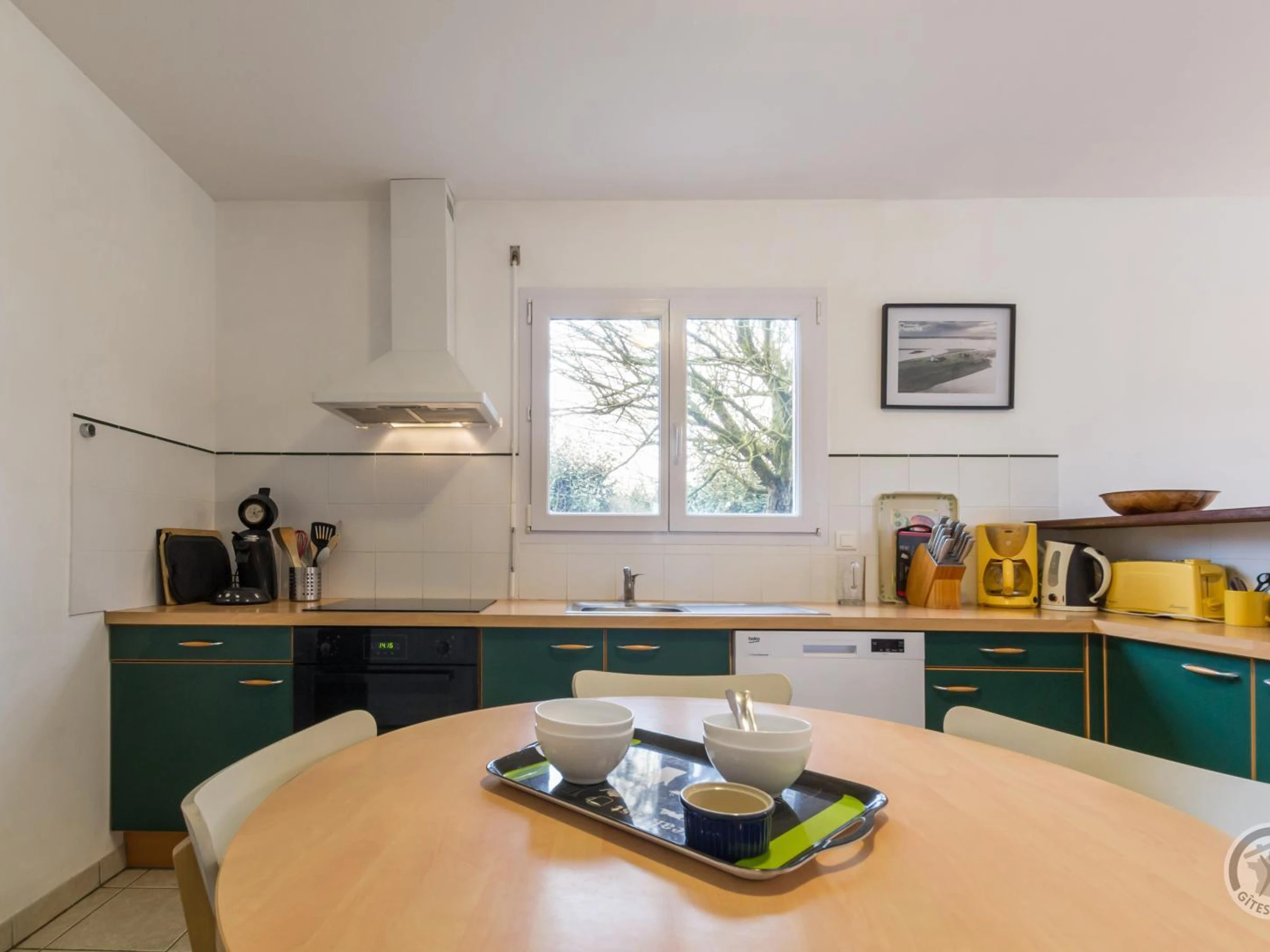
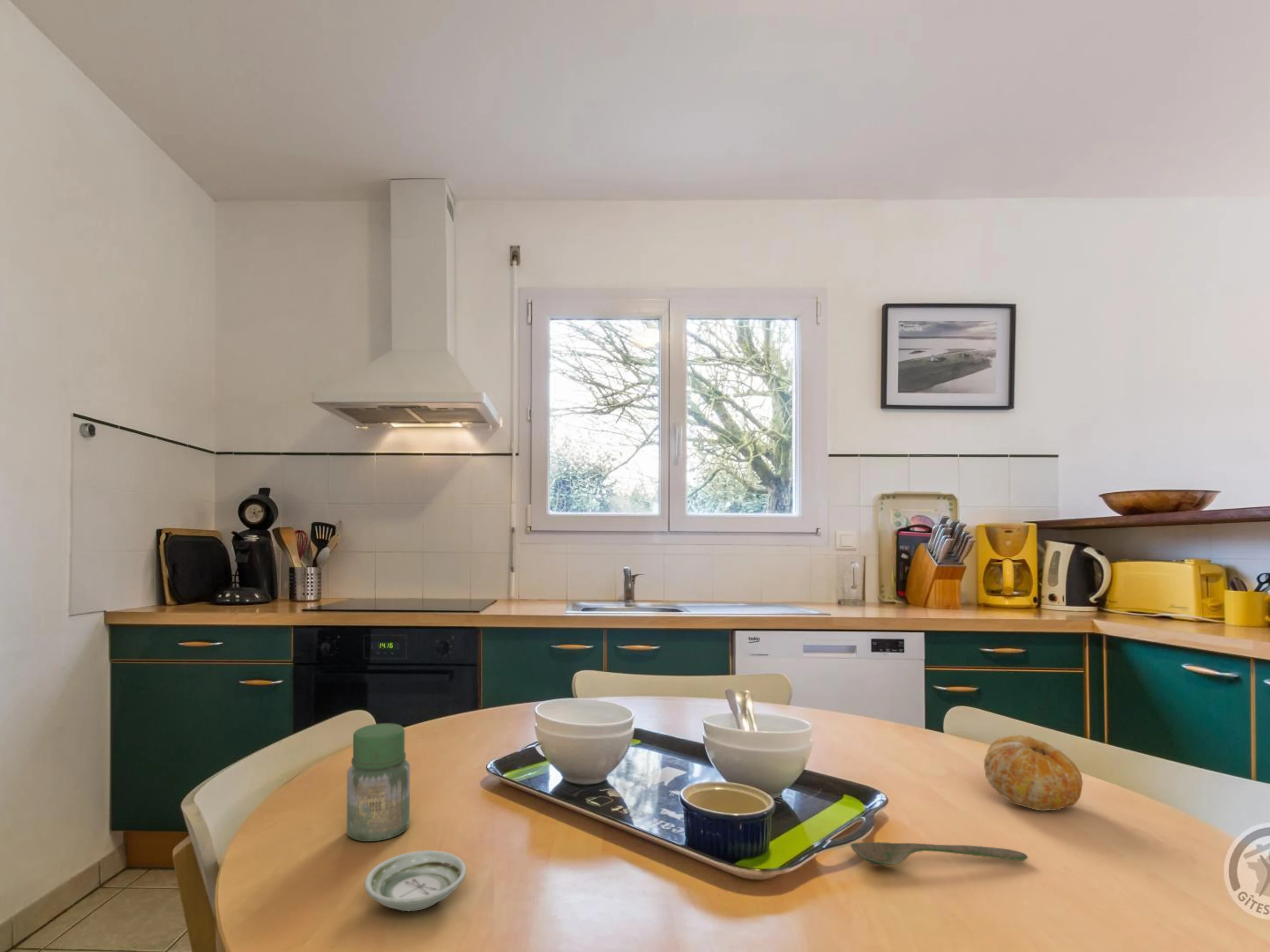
+ spoon (940, 852)
+ fruit (1030, 770)
+ saucer (416, 885)
+ jar (379, 779)
